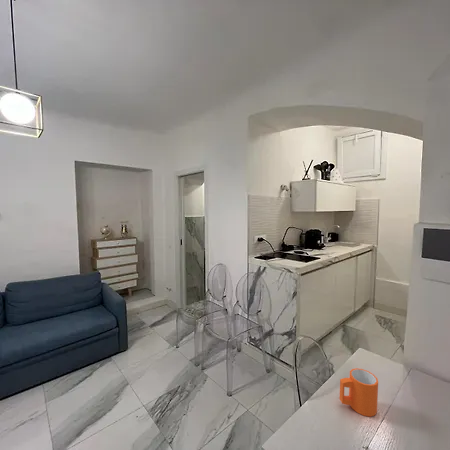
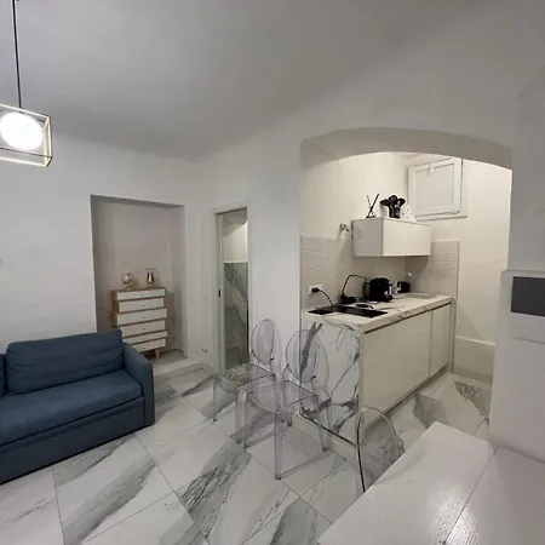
- mug (360, 392)
